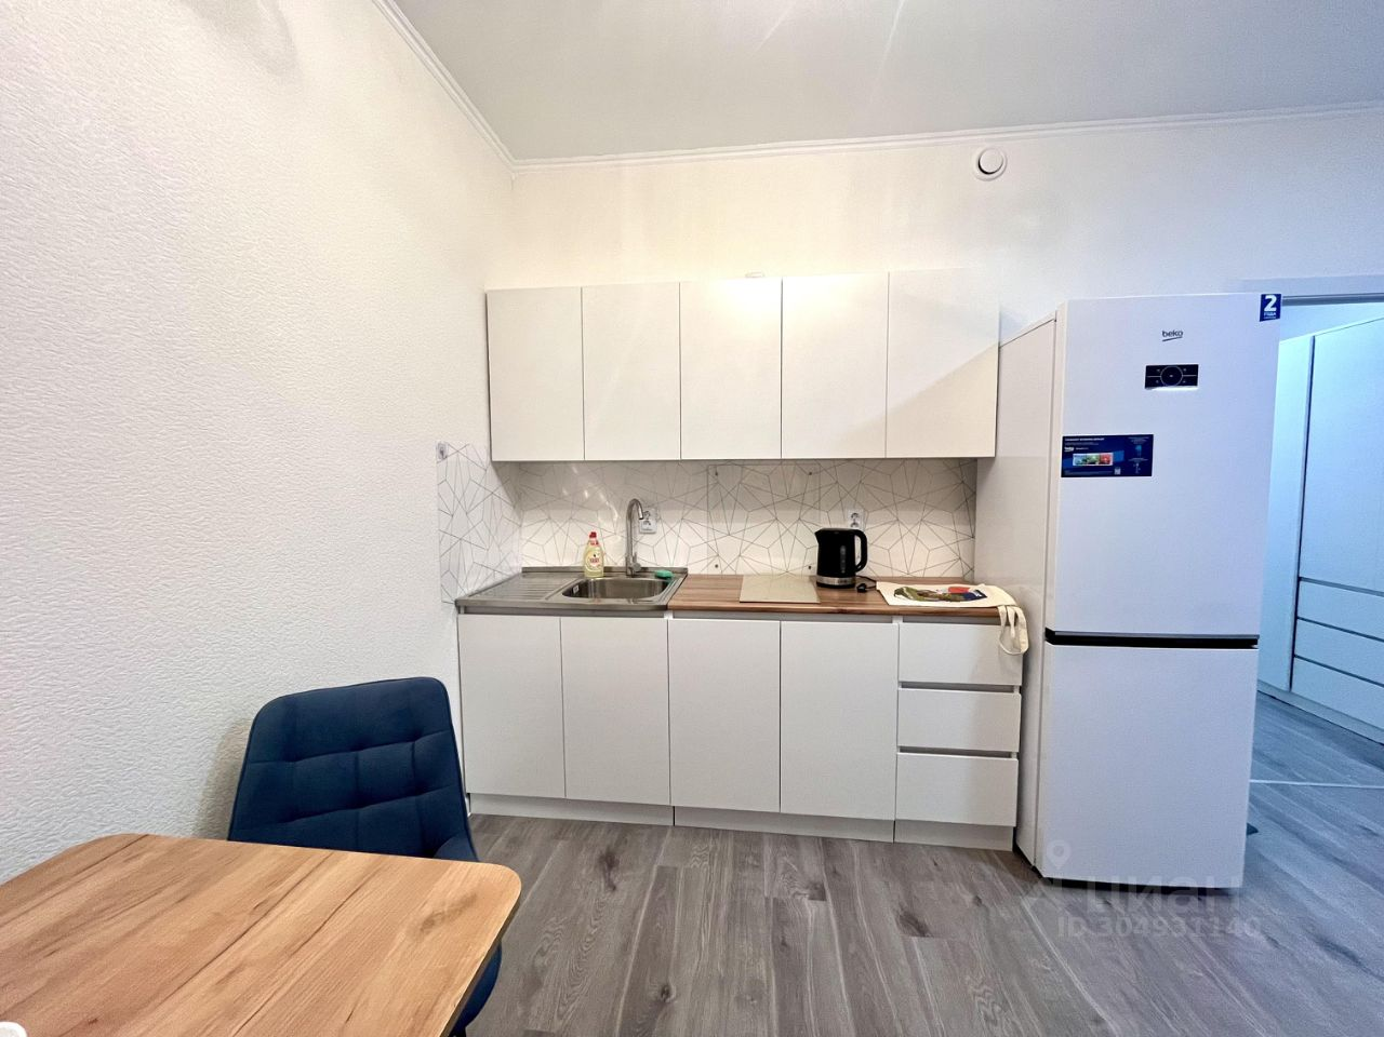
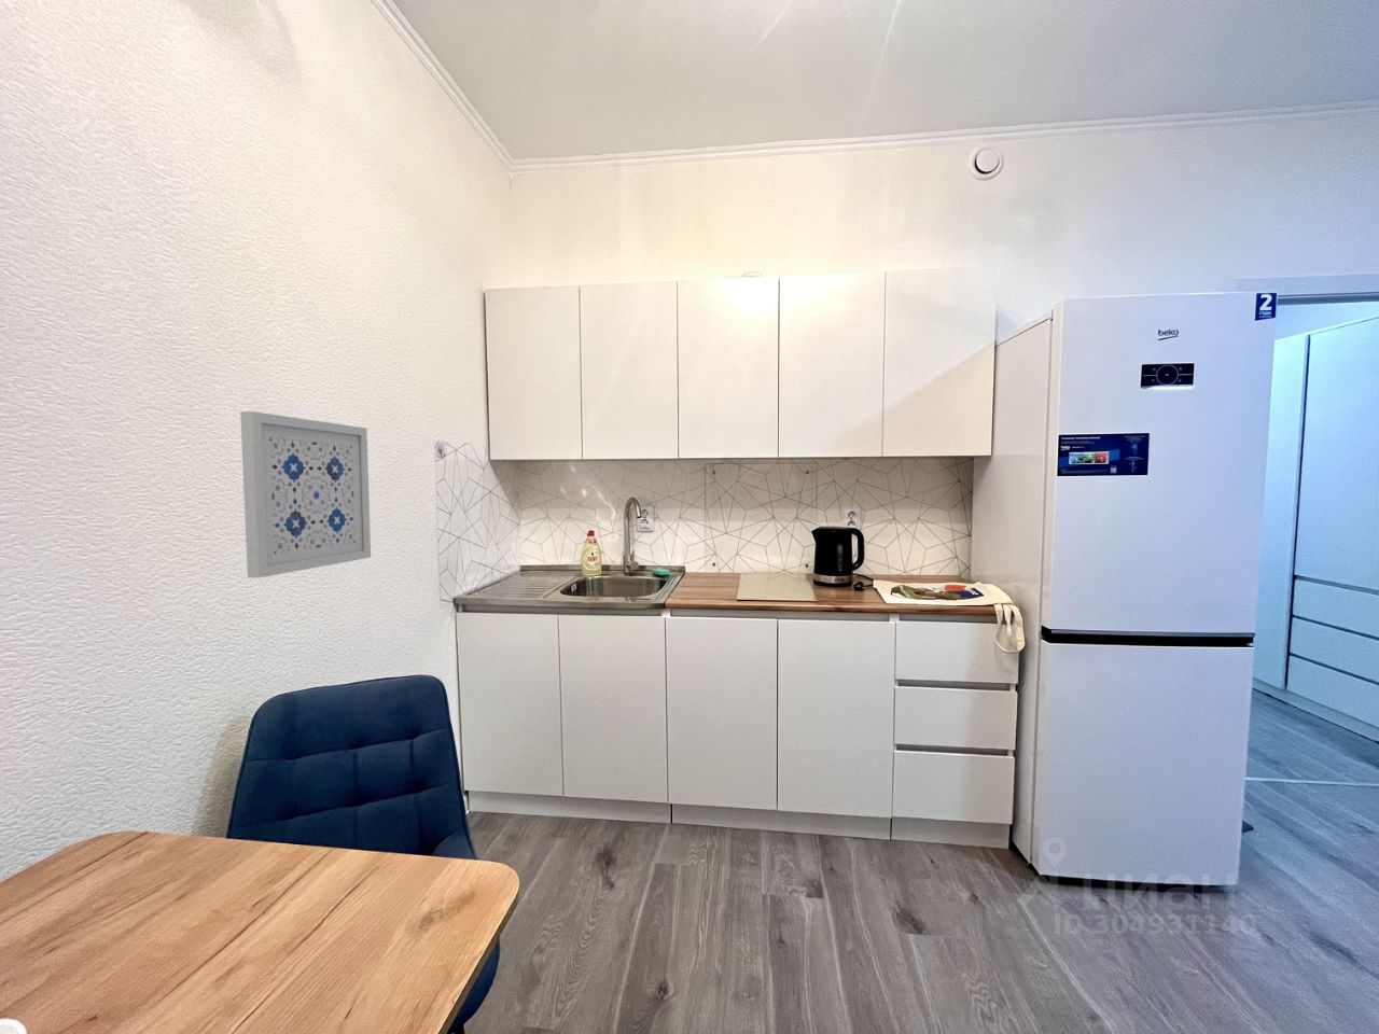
+ wall art (314, 493)
